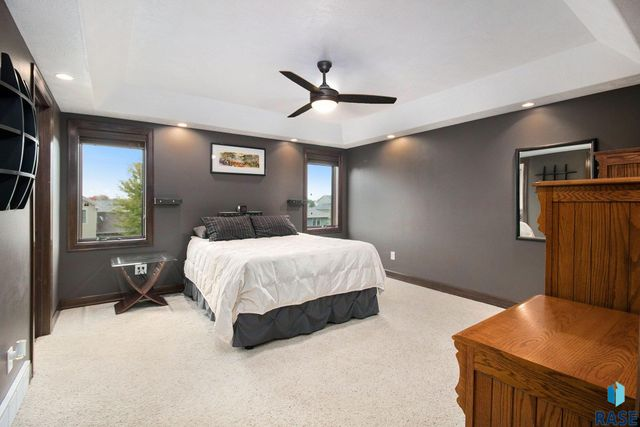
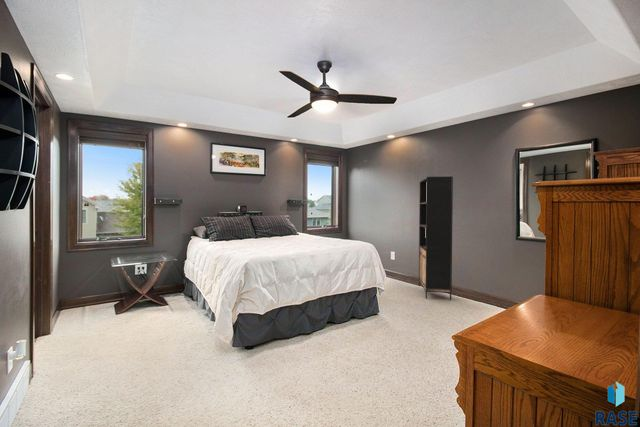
+ bookshelf (434, 235)
